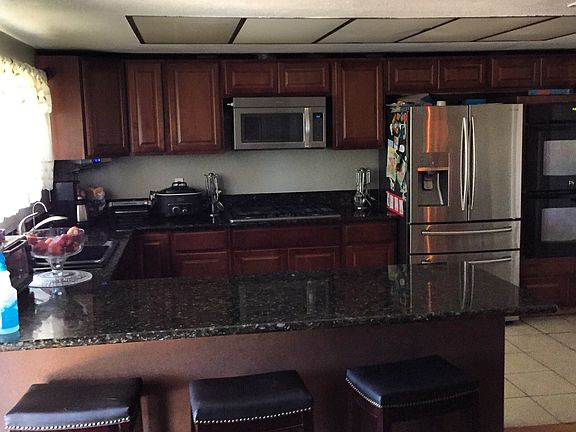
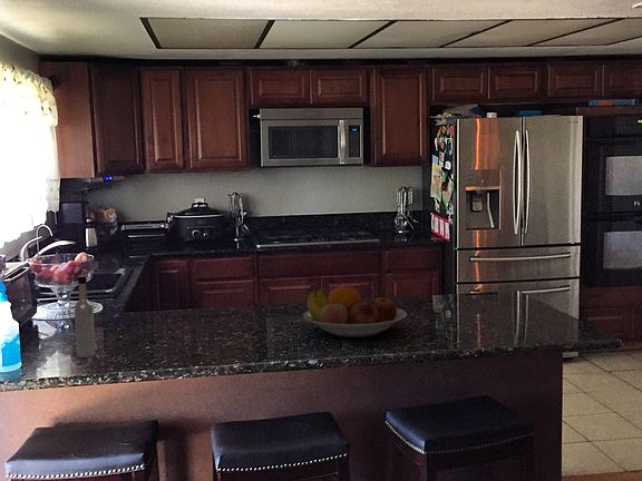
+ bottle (84, 315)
+ fruit bowl (354, 310)
